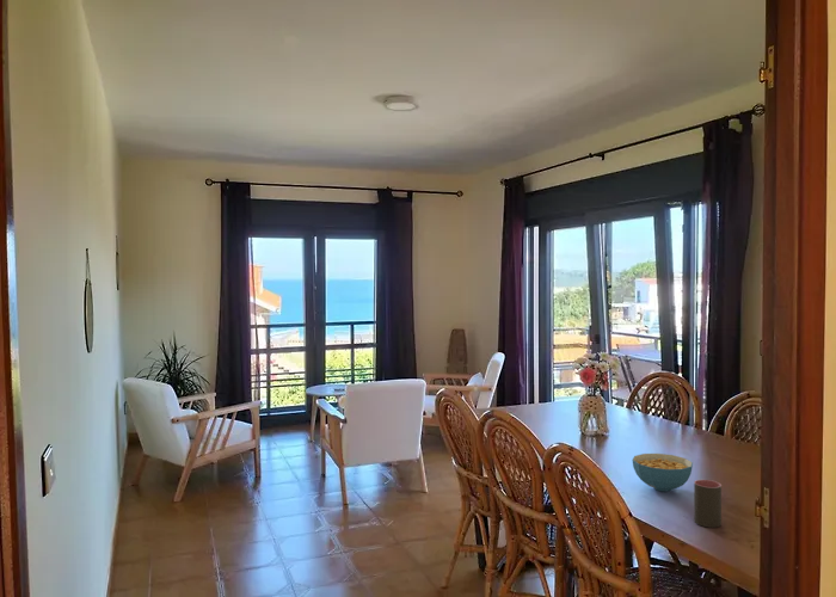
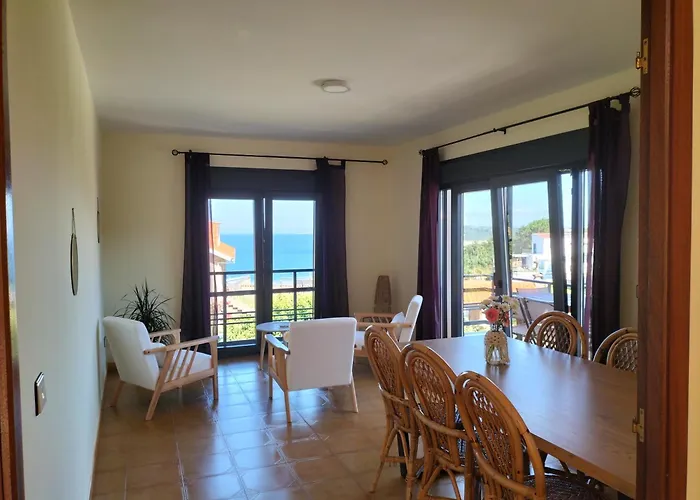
- cup (707, 503)
- cereal bowl (662, 474)
